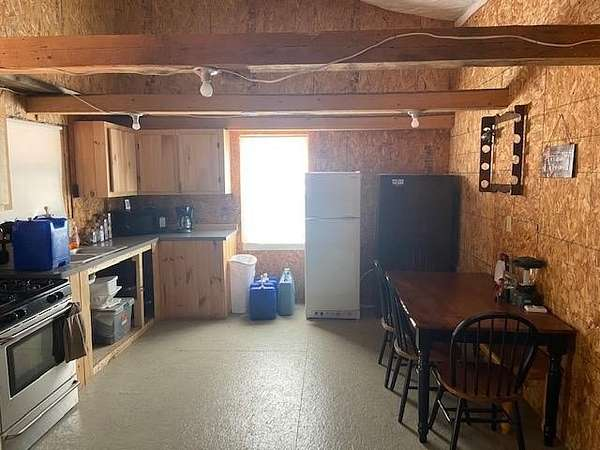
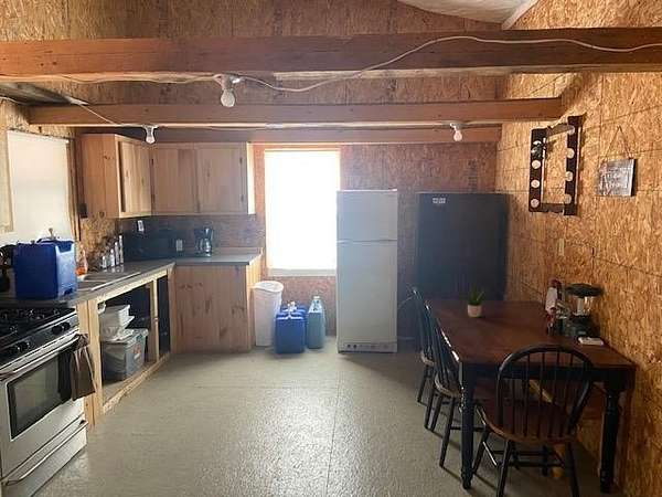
+ potted plant (474, 298)
